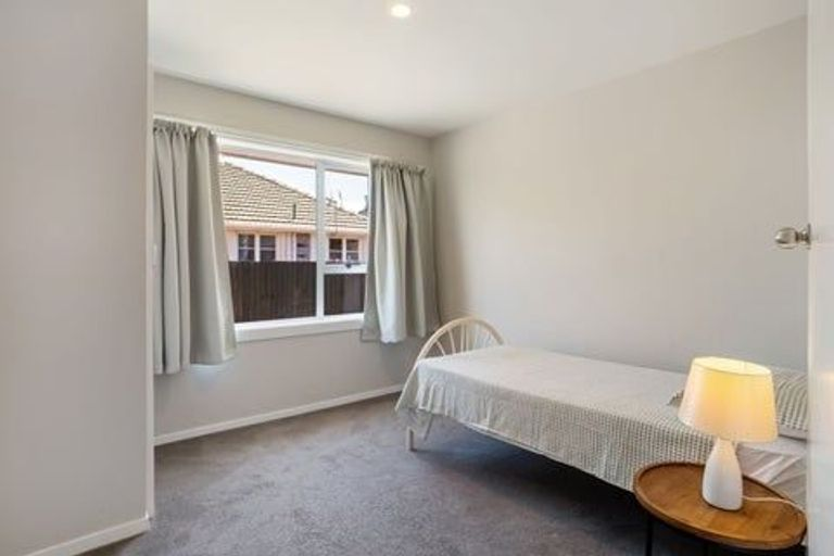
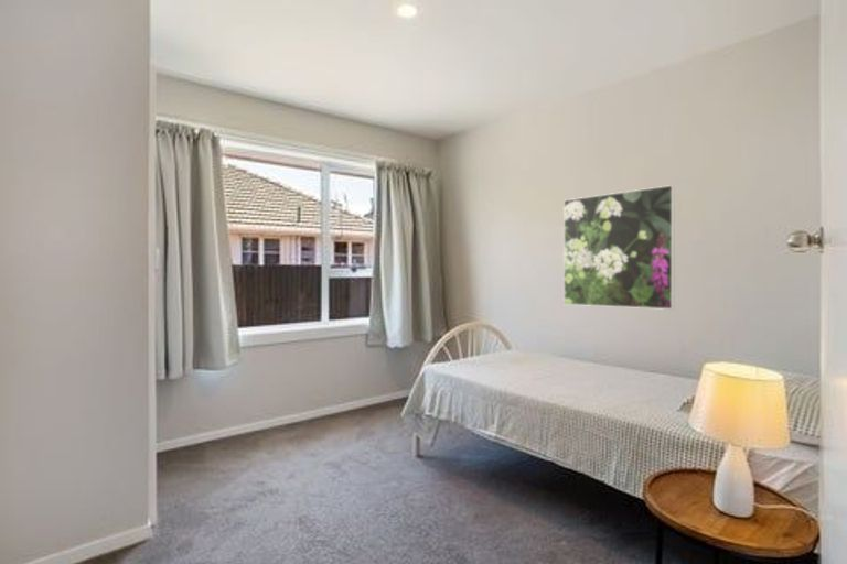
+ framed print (614, 250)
